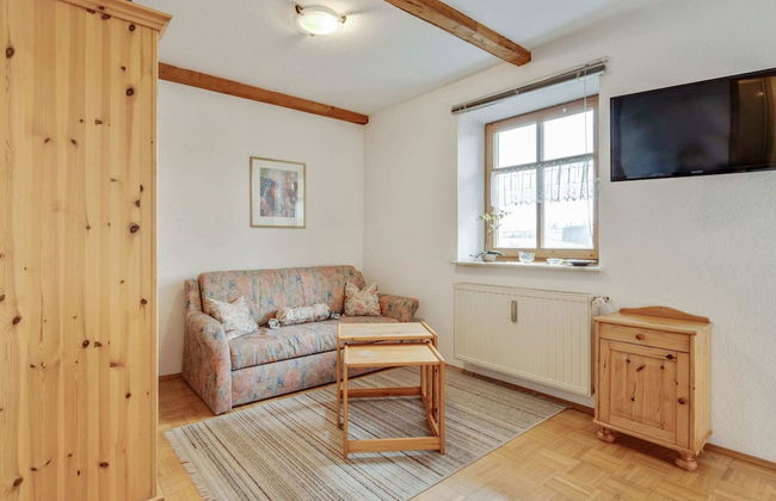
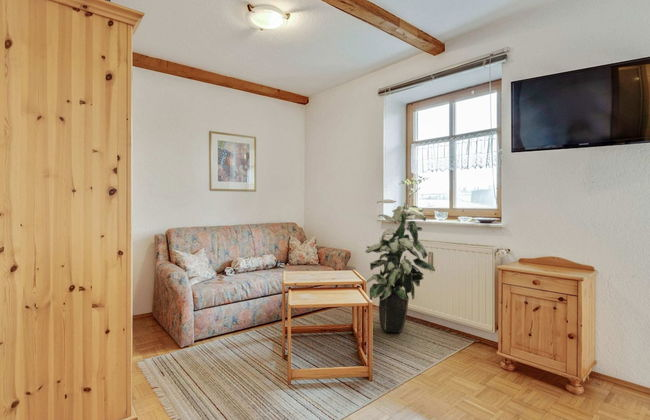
+ indoor plant (394, 264)
